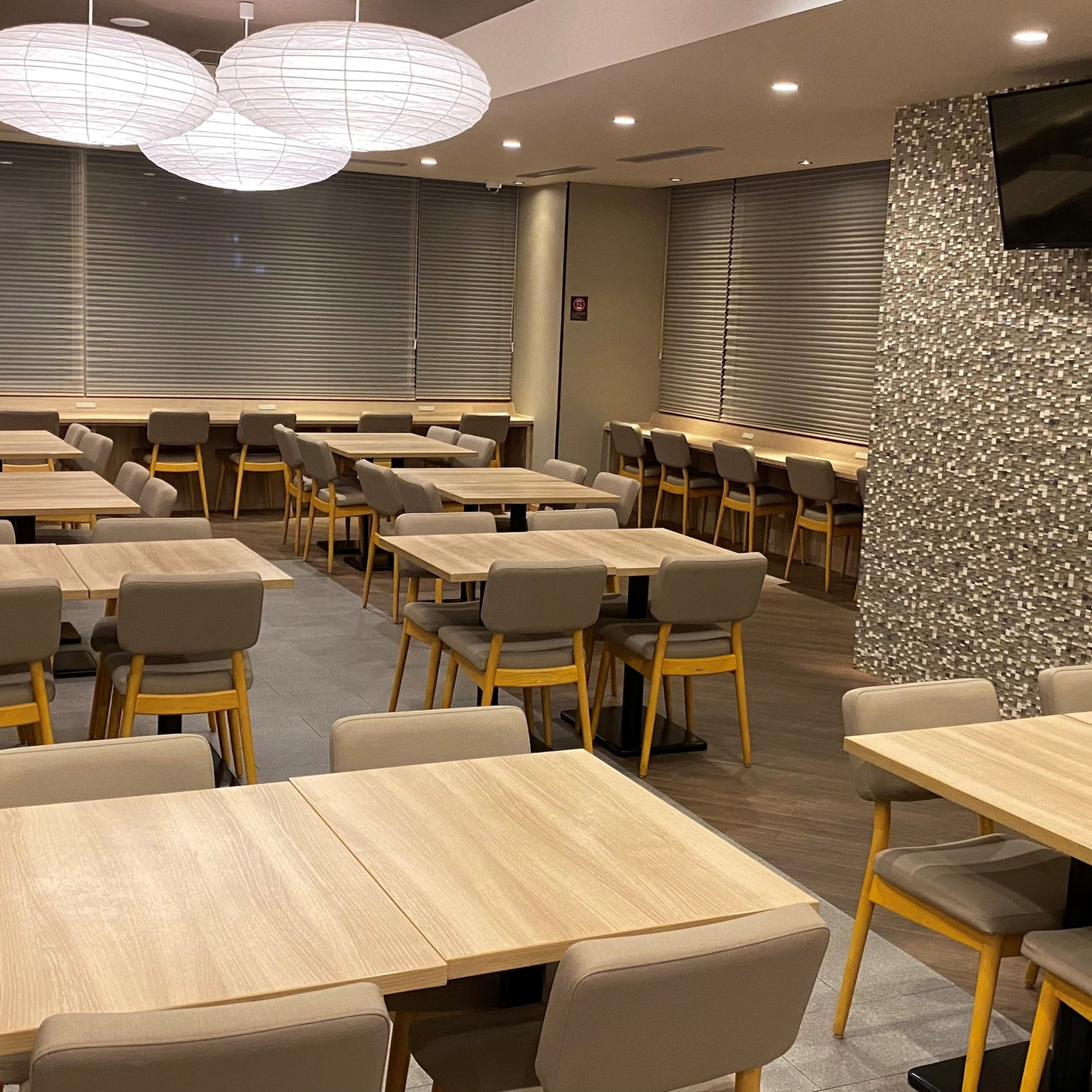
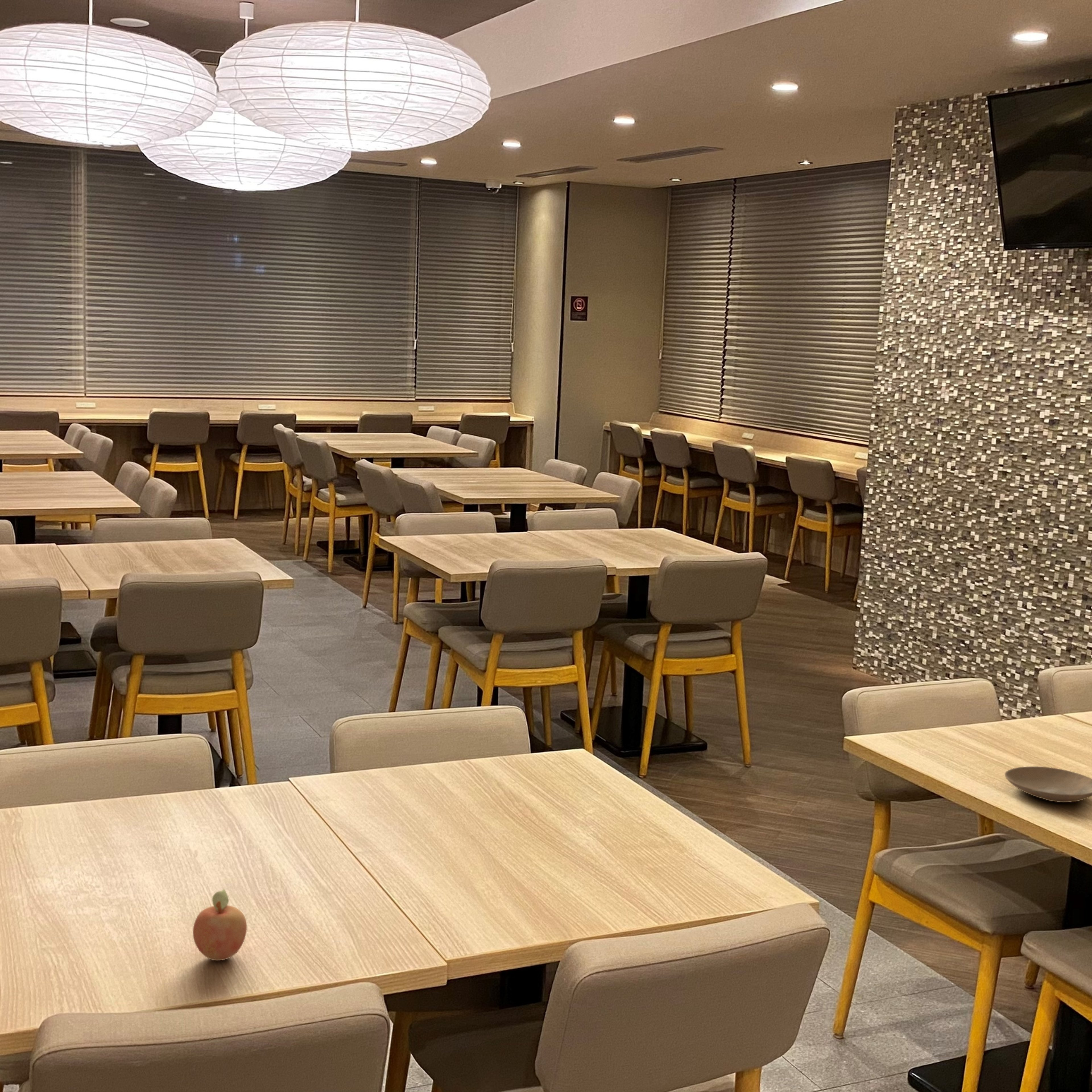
+ plate (1052, 787)
+ fruit (220, 927)
